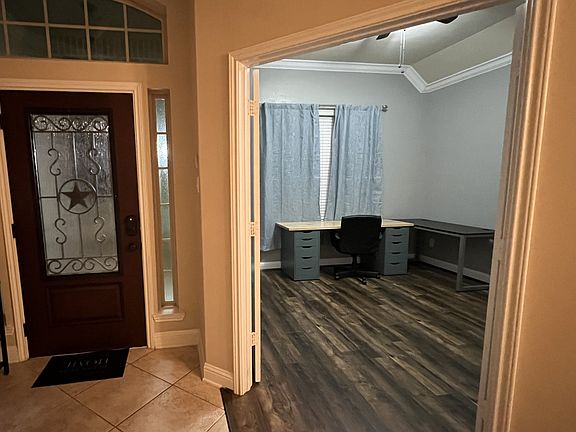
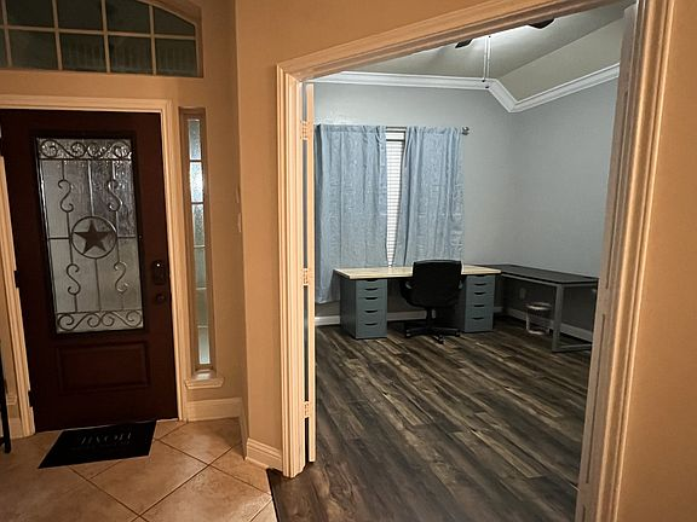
+ waste bin (538, 318)
